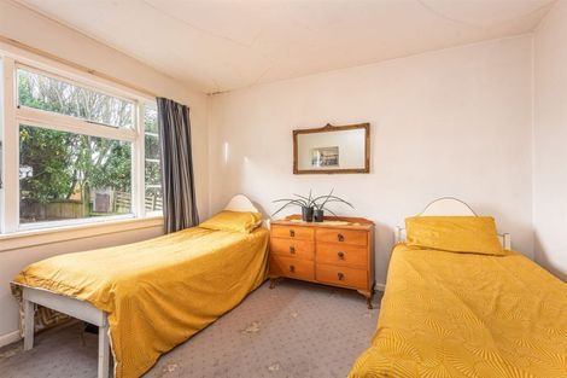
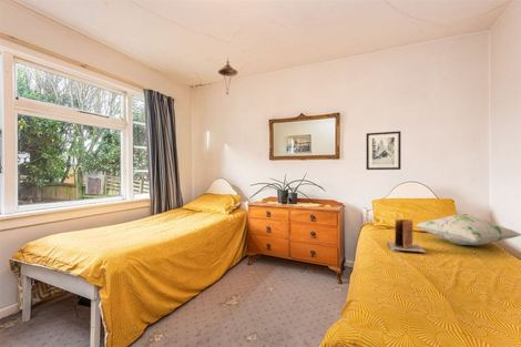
+ wall art (382, 151)
+ decorative pillow (462, 228)
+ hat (227, 75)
+ book (405, 234)
